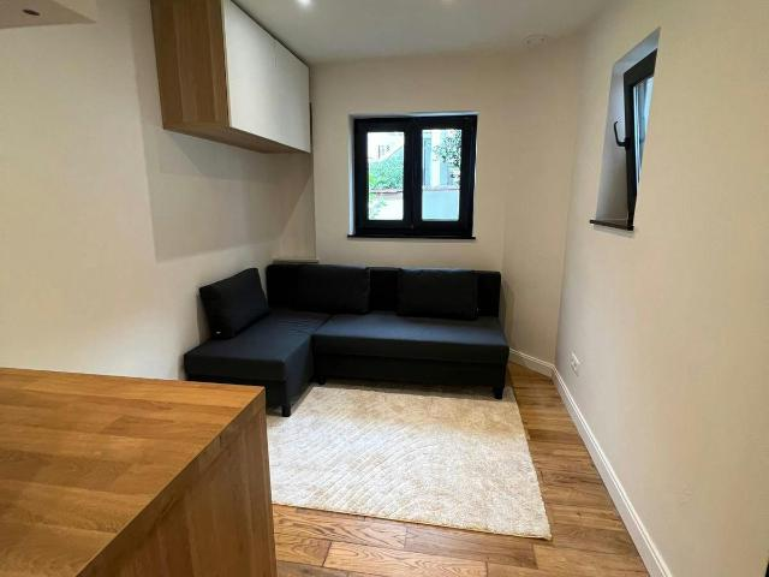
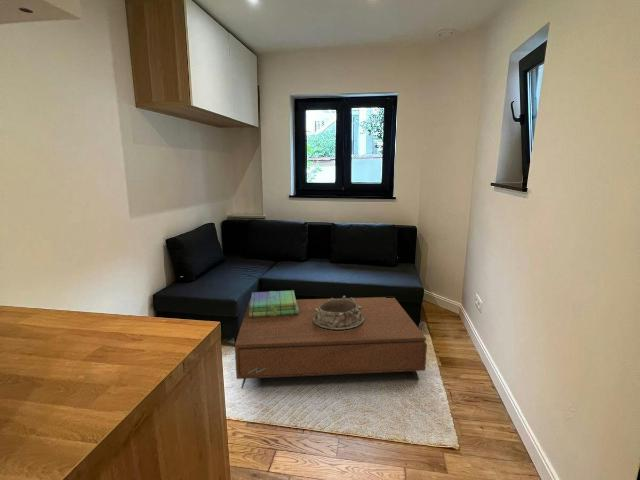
+ stack of books (273, 303)
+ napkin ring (339, 312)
+ coffee table (327, 338)
